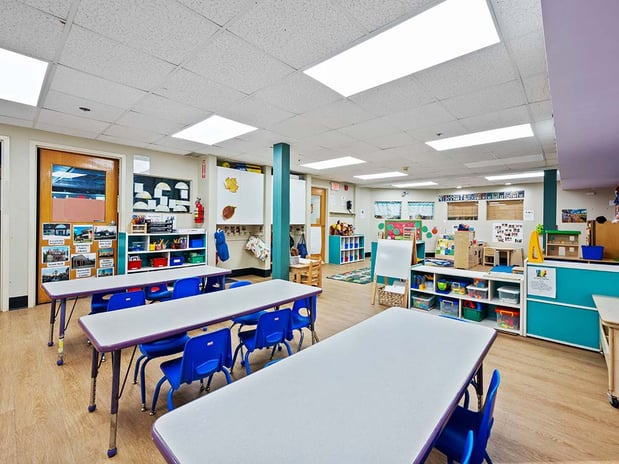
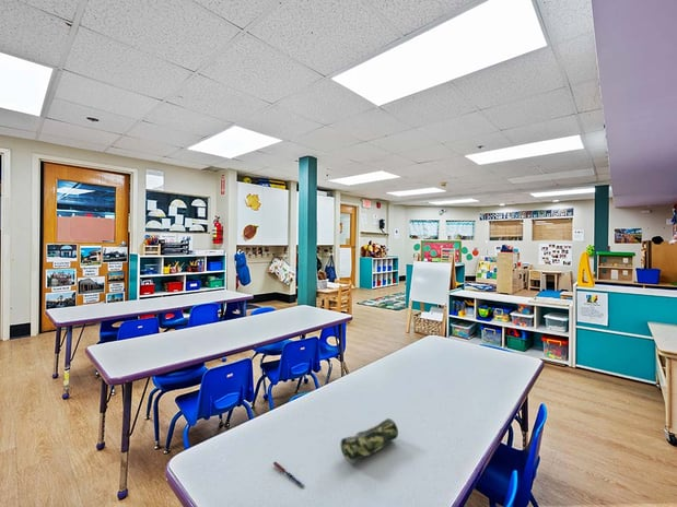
+ pencil case (369, 439)
+ pen (288, 473)
